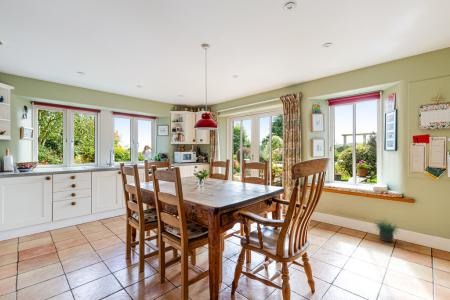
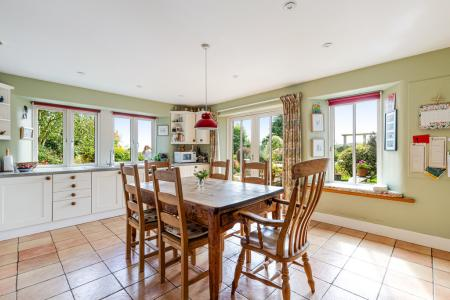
- potted plant (386, 227)
